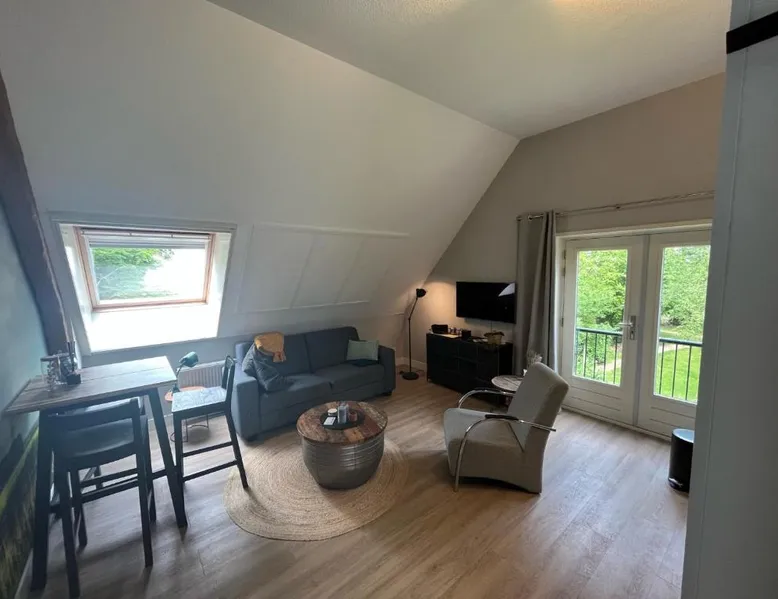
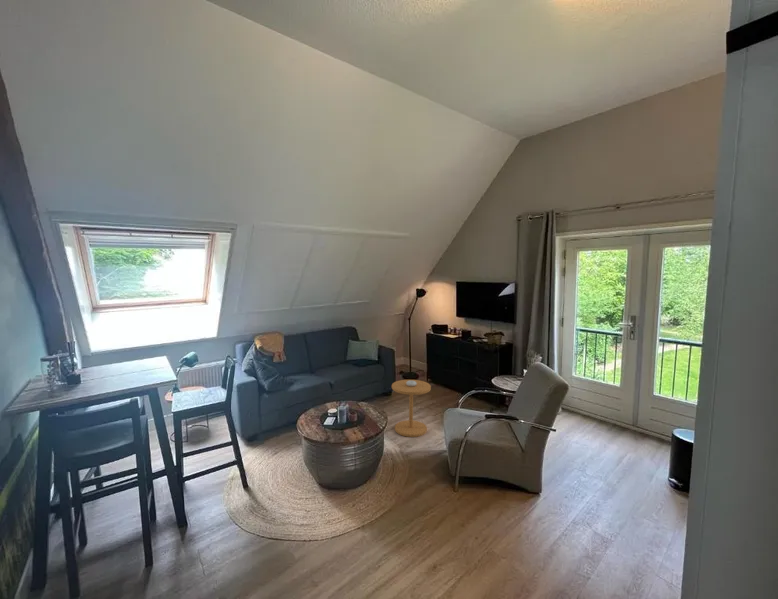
+ side table (410, 405)
